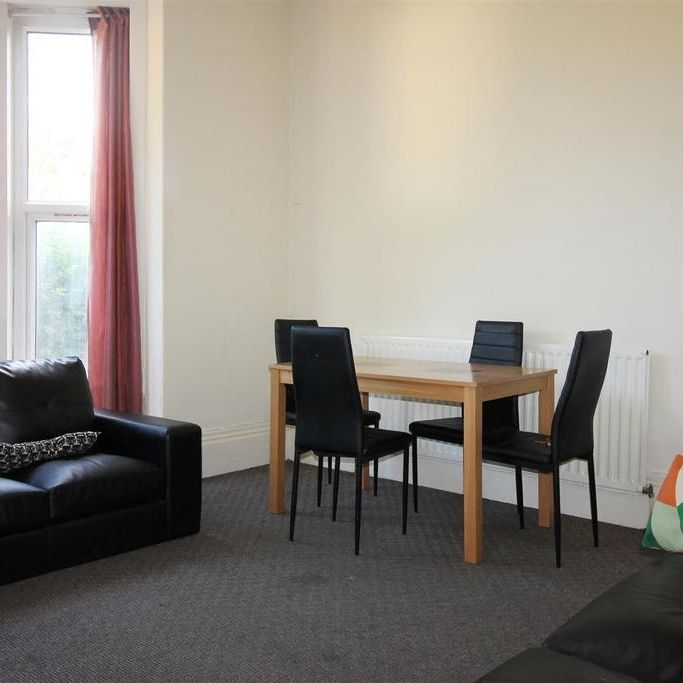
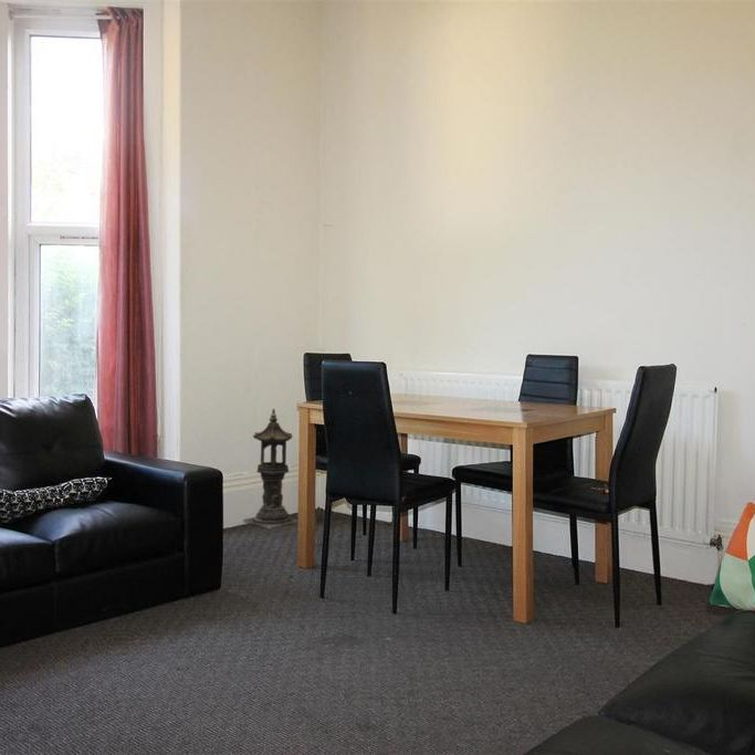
+ lantern (272, 465)
